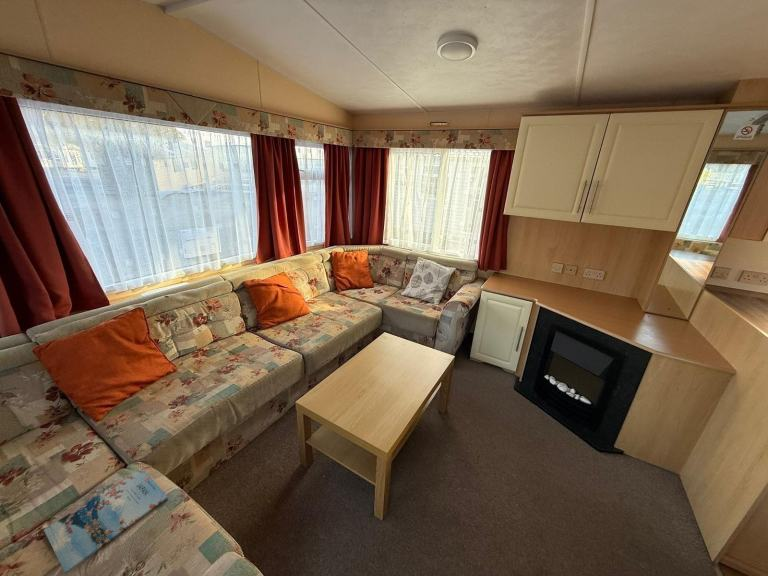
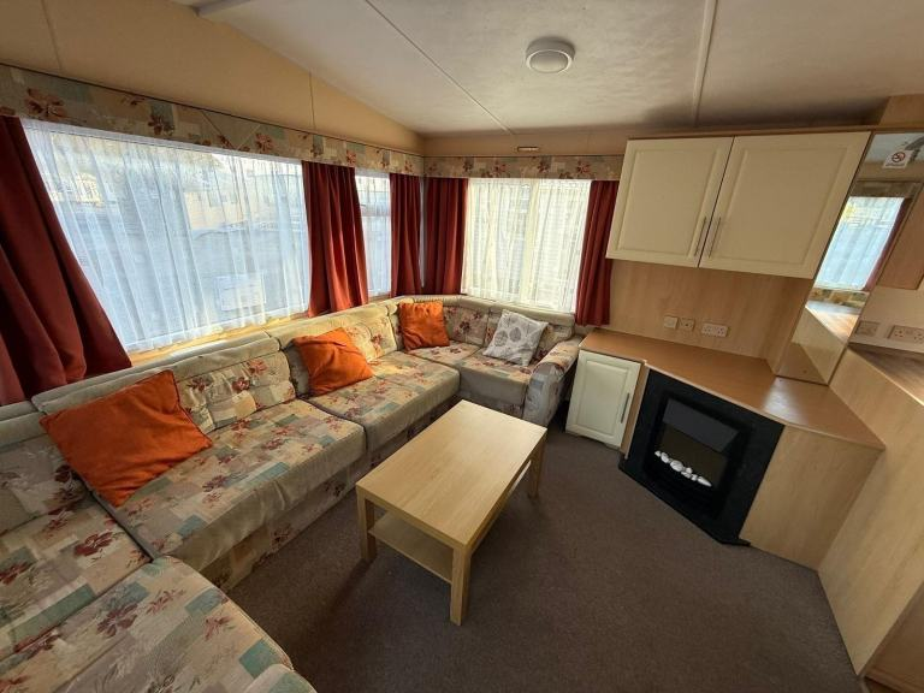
- magazine (109, 512)
